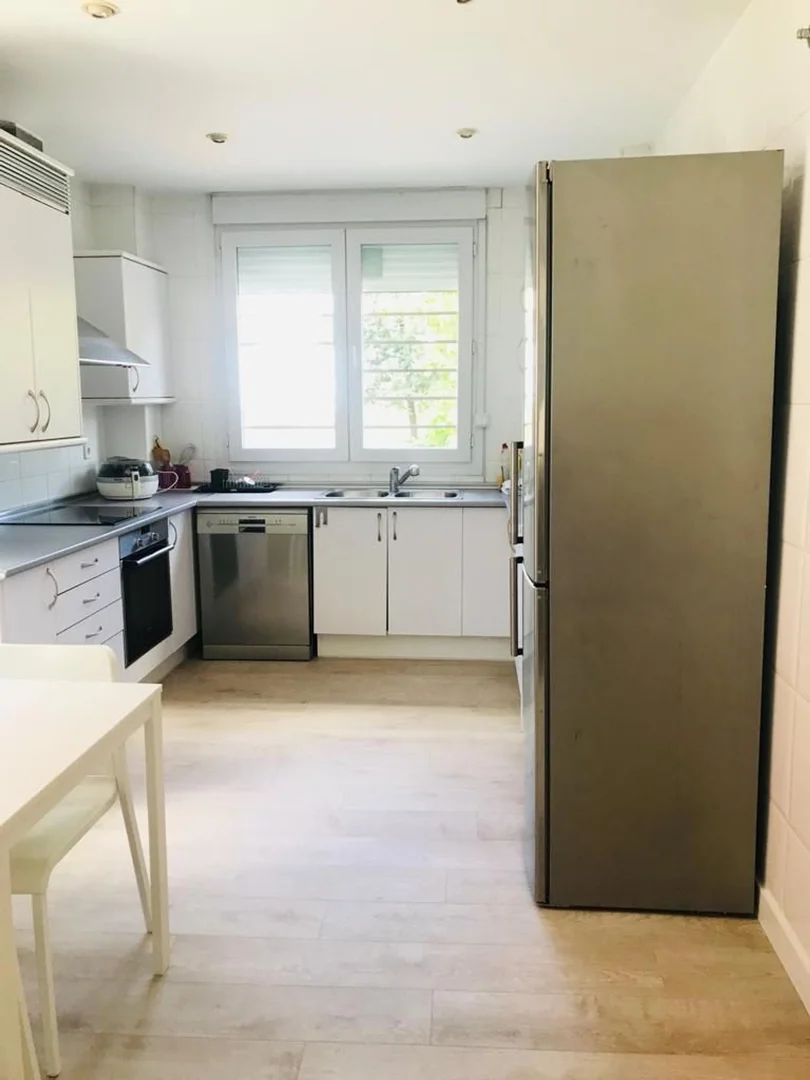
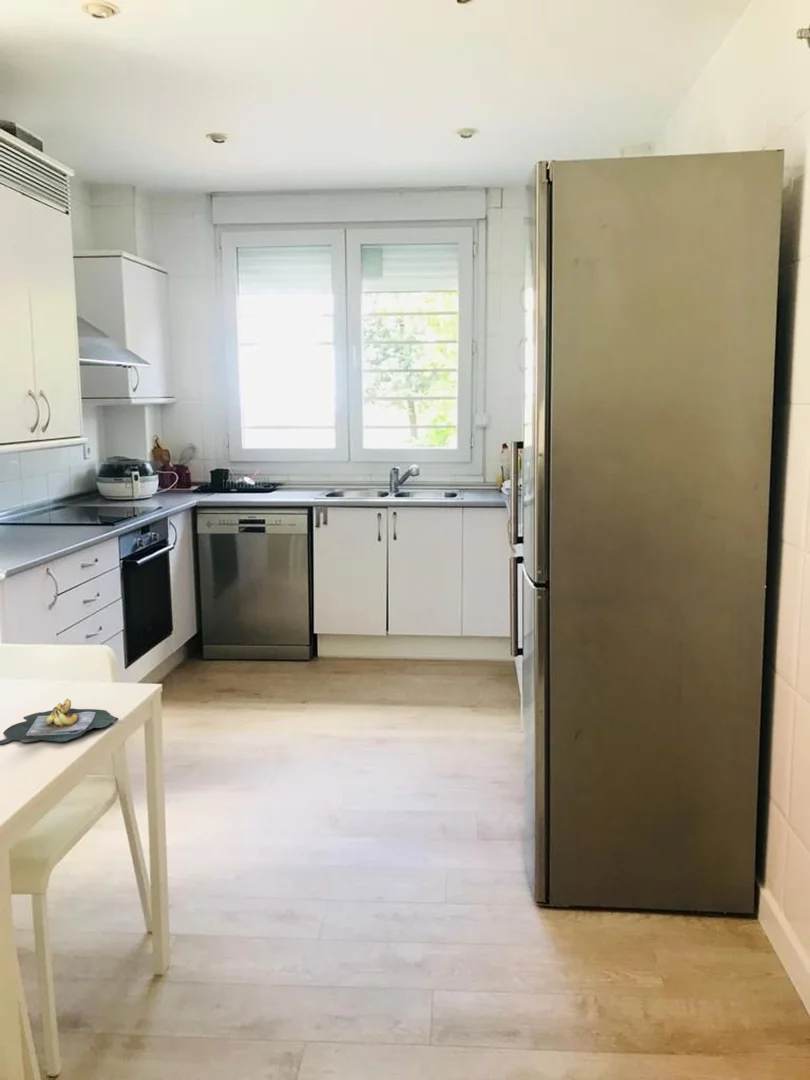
+ banana bunch (58, 714)
